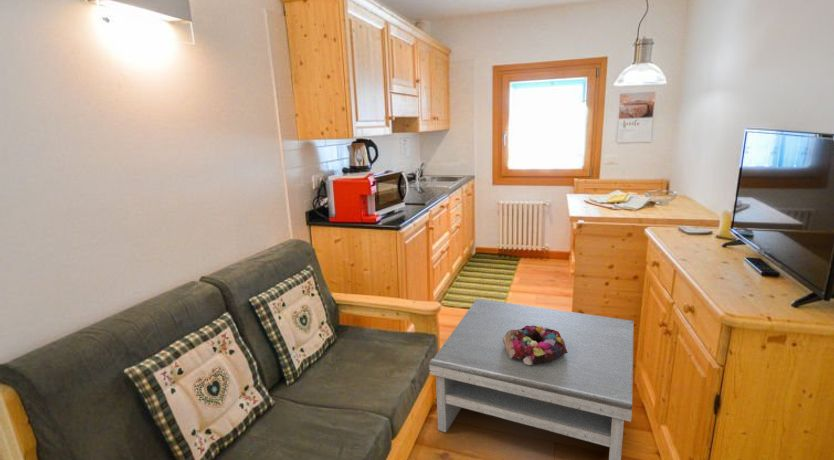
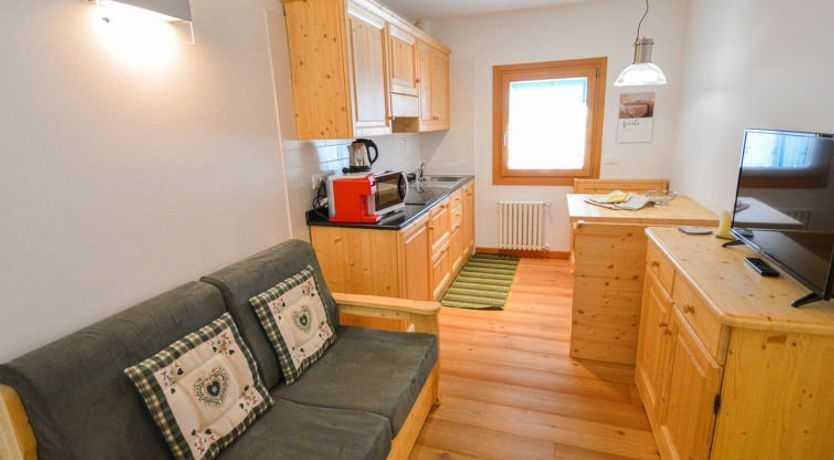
- coffee table (535, 374)
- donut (534, 337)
